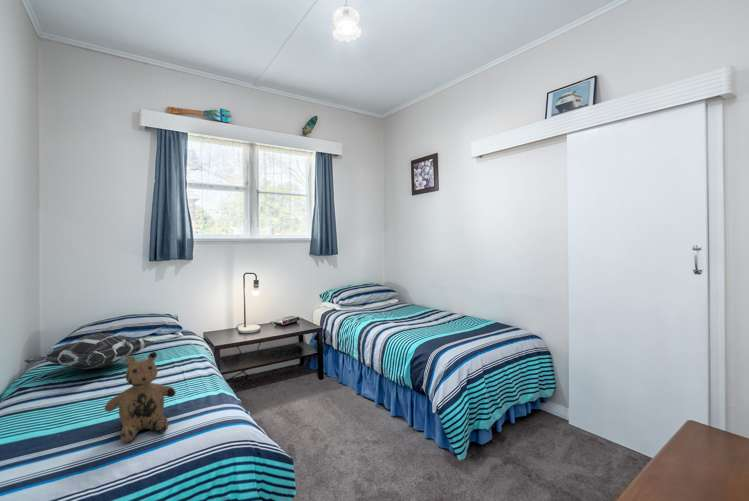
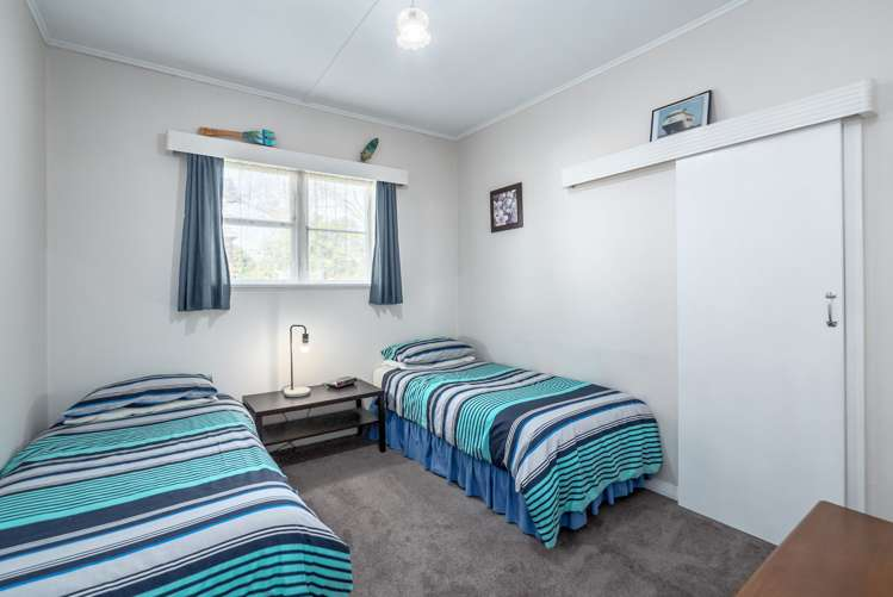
- decorative pillow (94, 350)
- teddy bear (143, 393)
